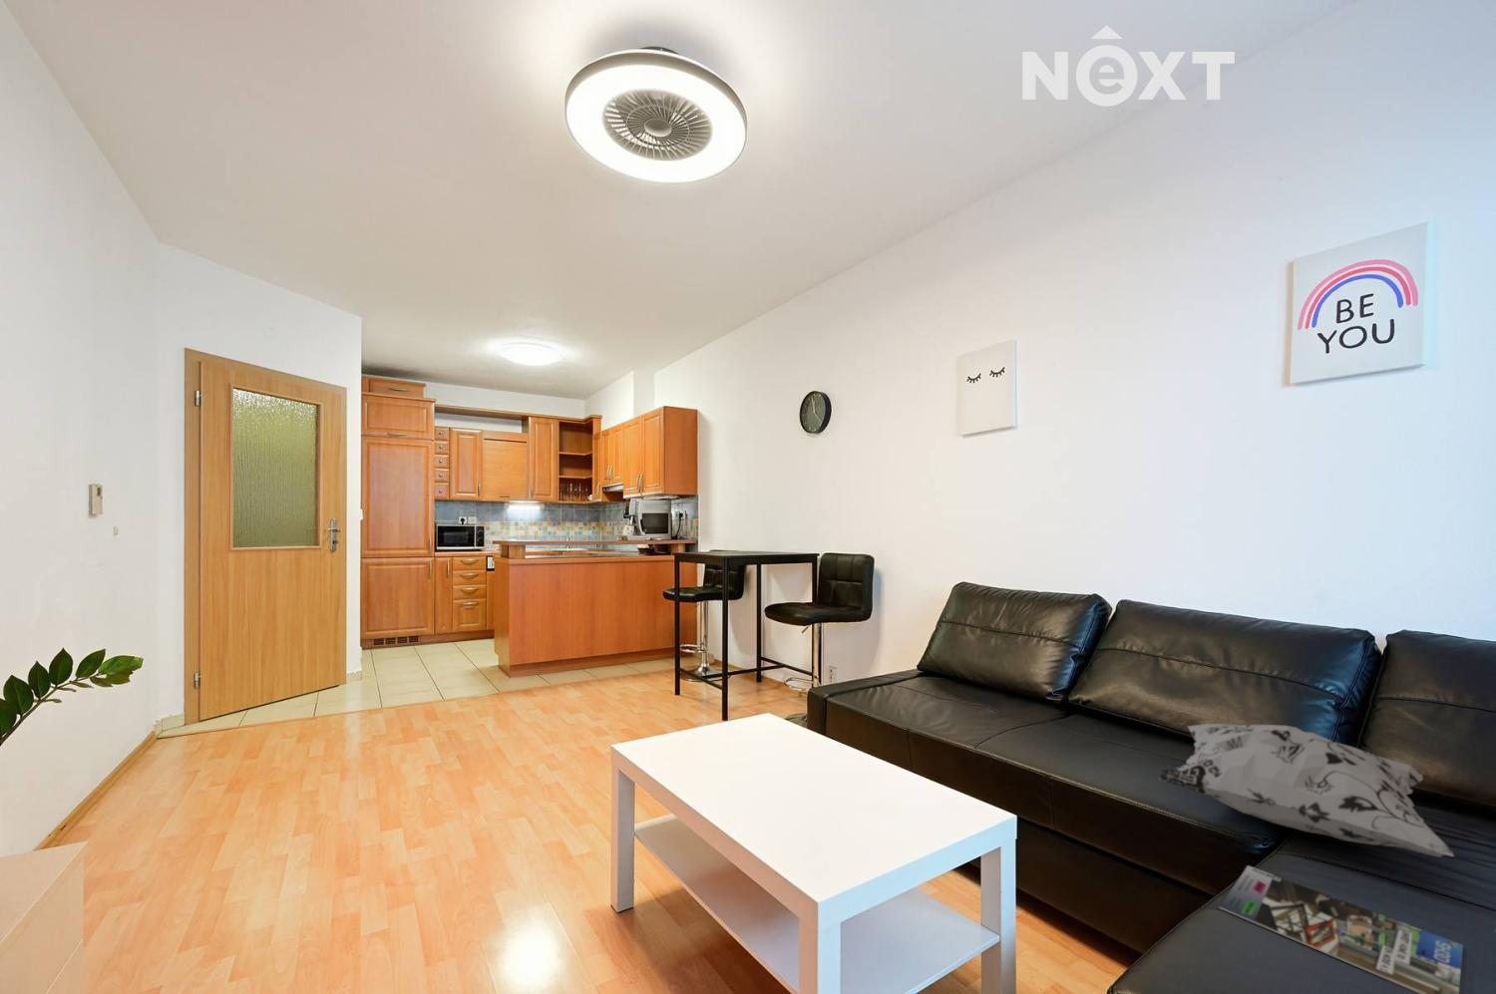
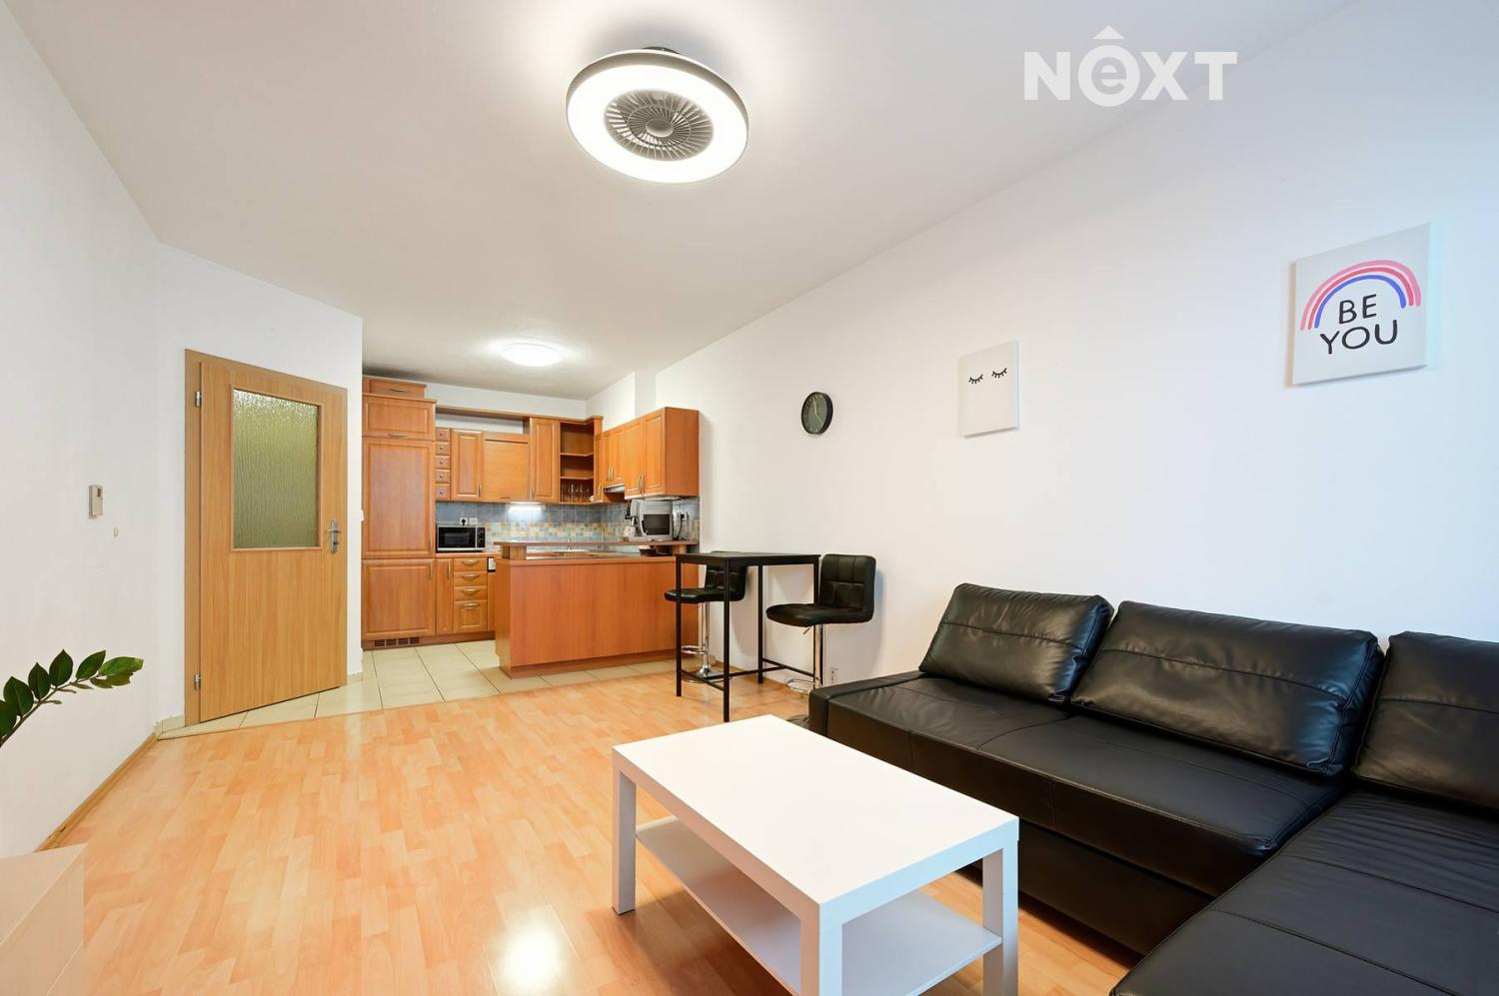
- magazine (1335, 925)
- decorative pillow (1292, 777)
